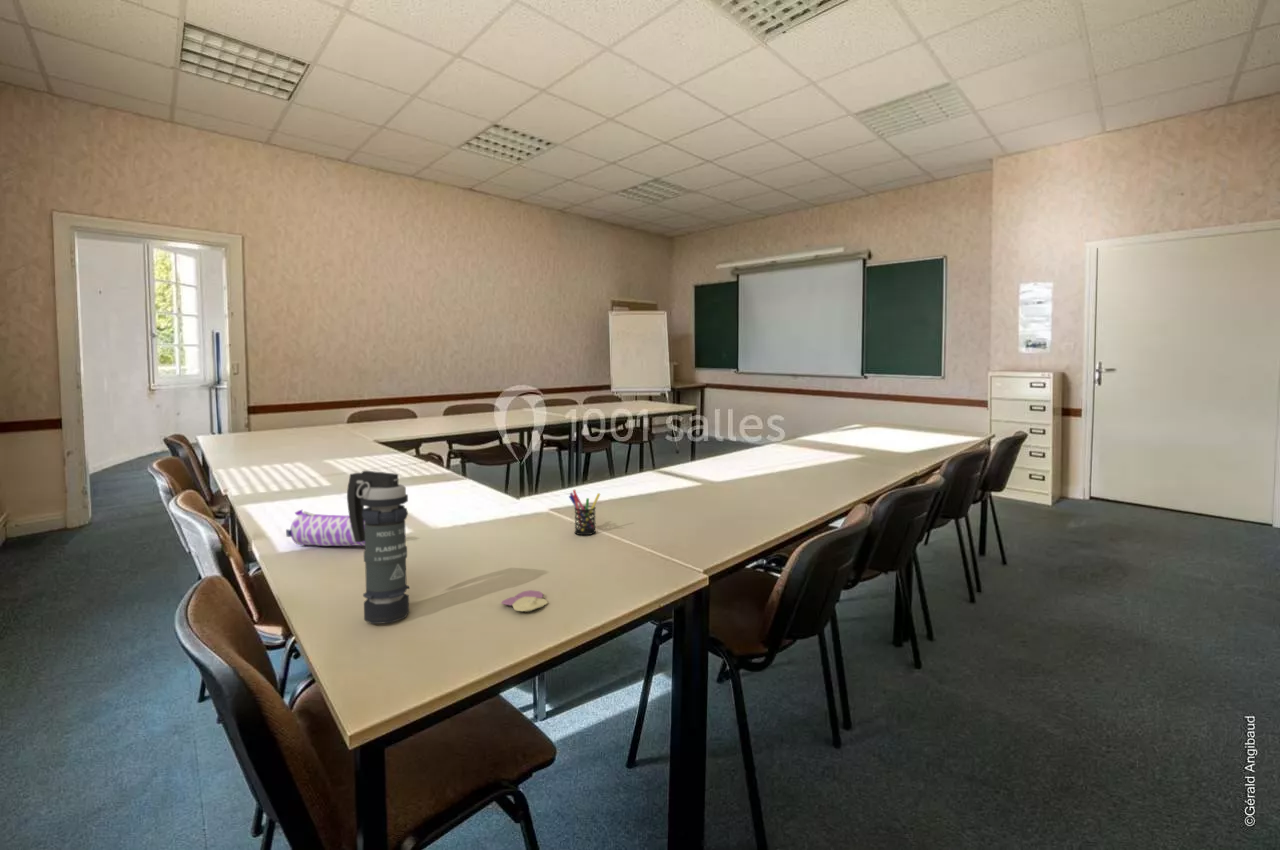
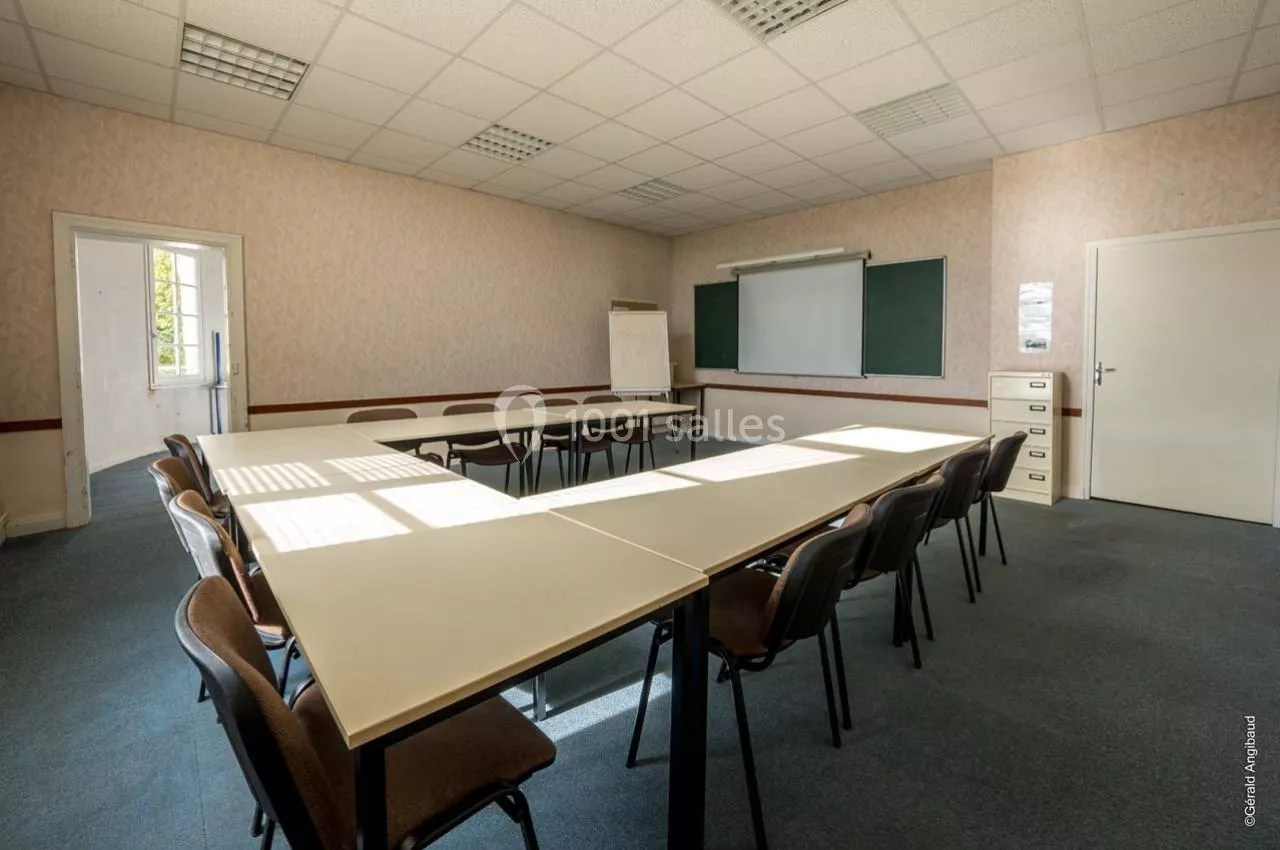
- computer mouse (524, 600)
- smoke grenade (377, 544)
- pen holder (584, 511)
- pencil case (336, 527)
